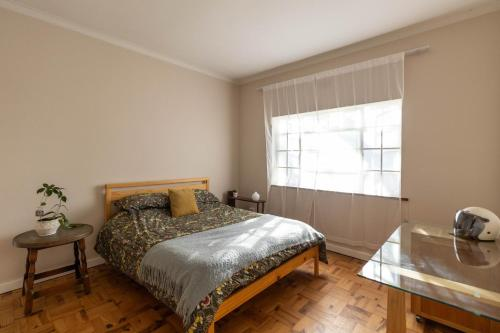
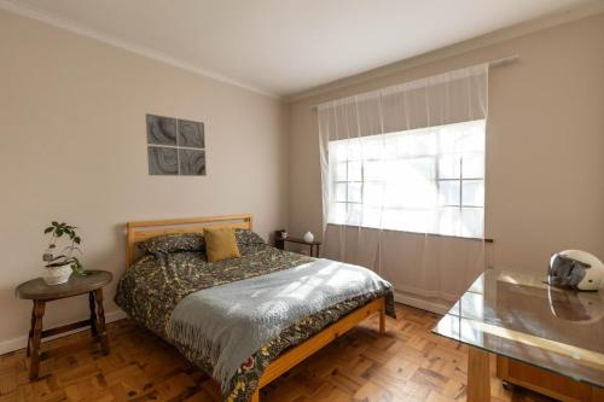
+ wall art (176, 147)
